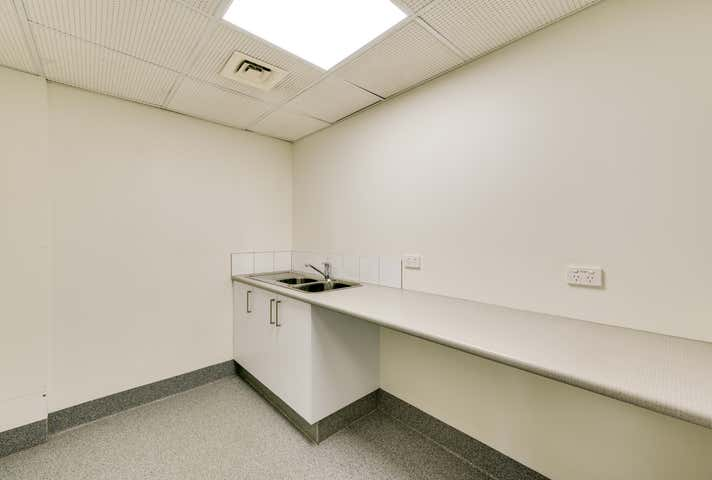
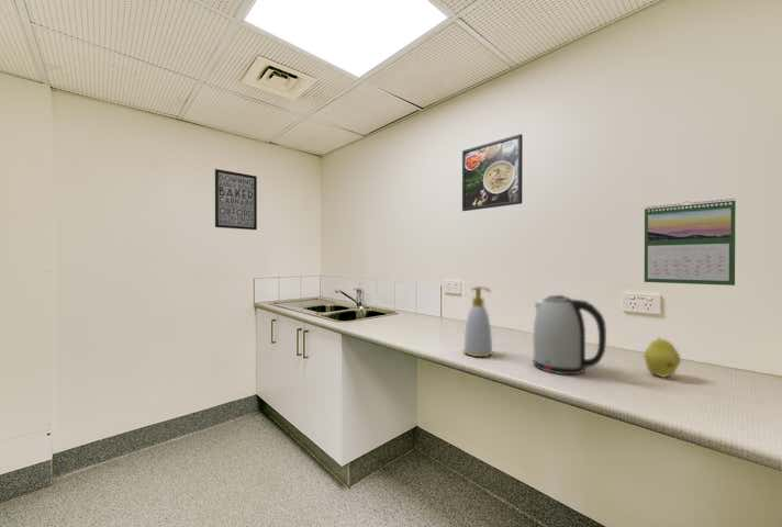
+ kettle (567, 332)
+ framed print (490, 175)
+ wall art (236, 200)
+ soap bottle (478, 319)
+ fruit (661, 357)
+ calendar (686, 242)
